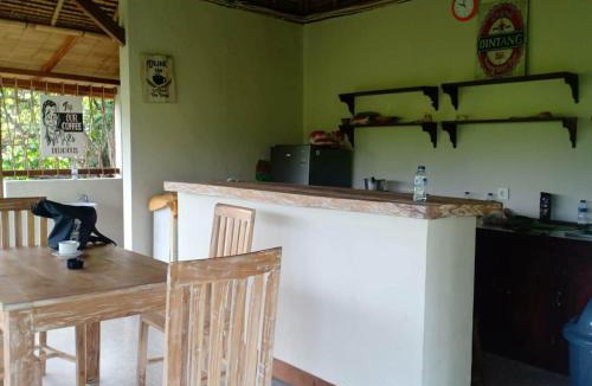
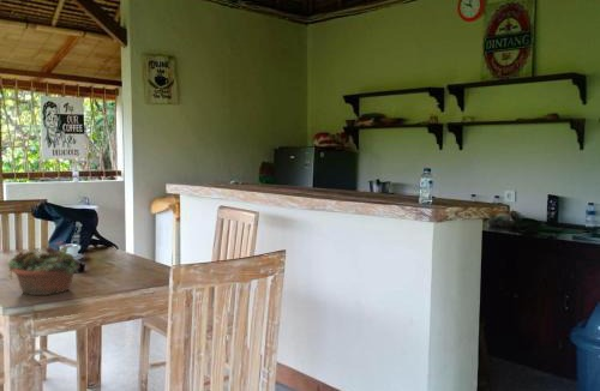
+ succulent planter (44, 265)
